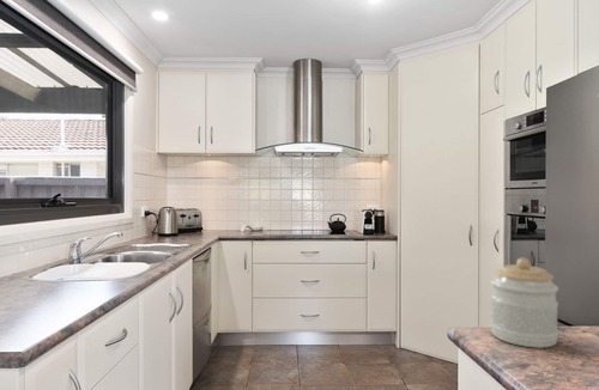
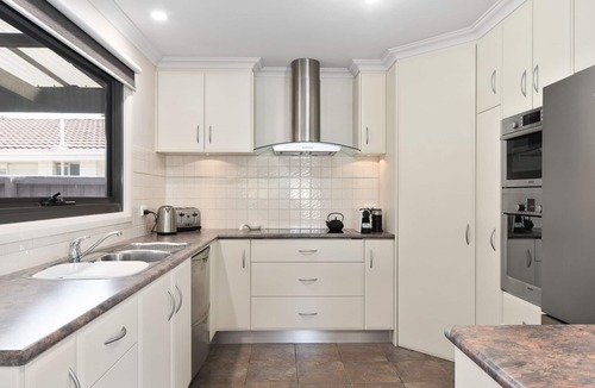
- jar (522, 297)
